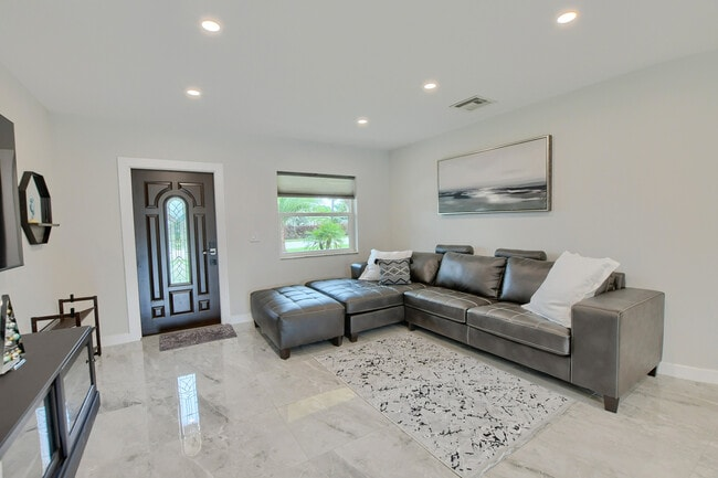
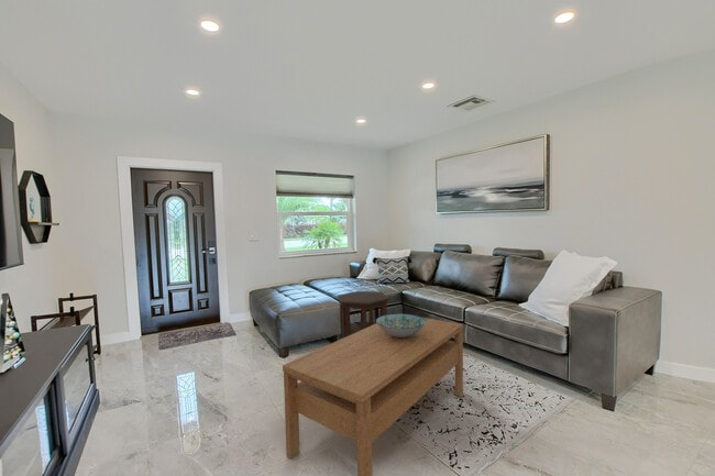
+ side table (363, 321)
+ coffee table (386, 380)
+ decorative bowl (400, 328)
